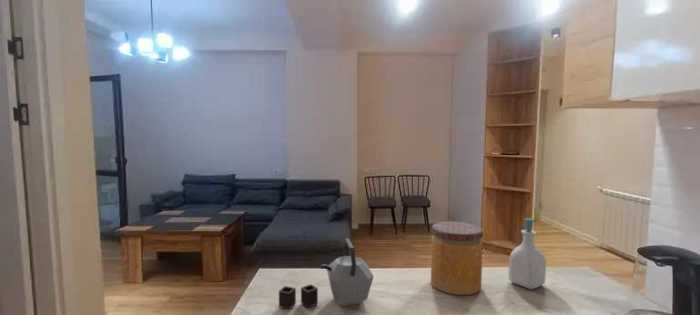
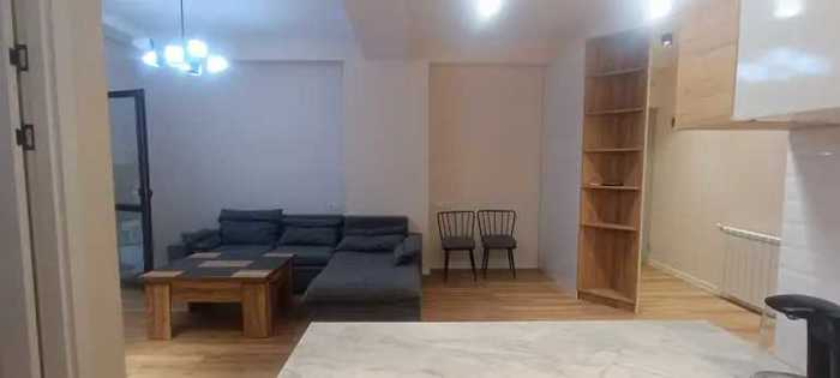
- jar (456, 256)
- soap bottle (527, 251)
- kettle (327, 272)
